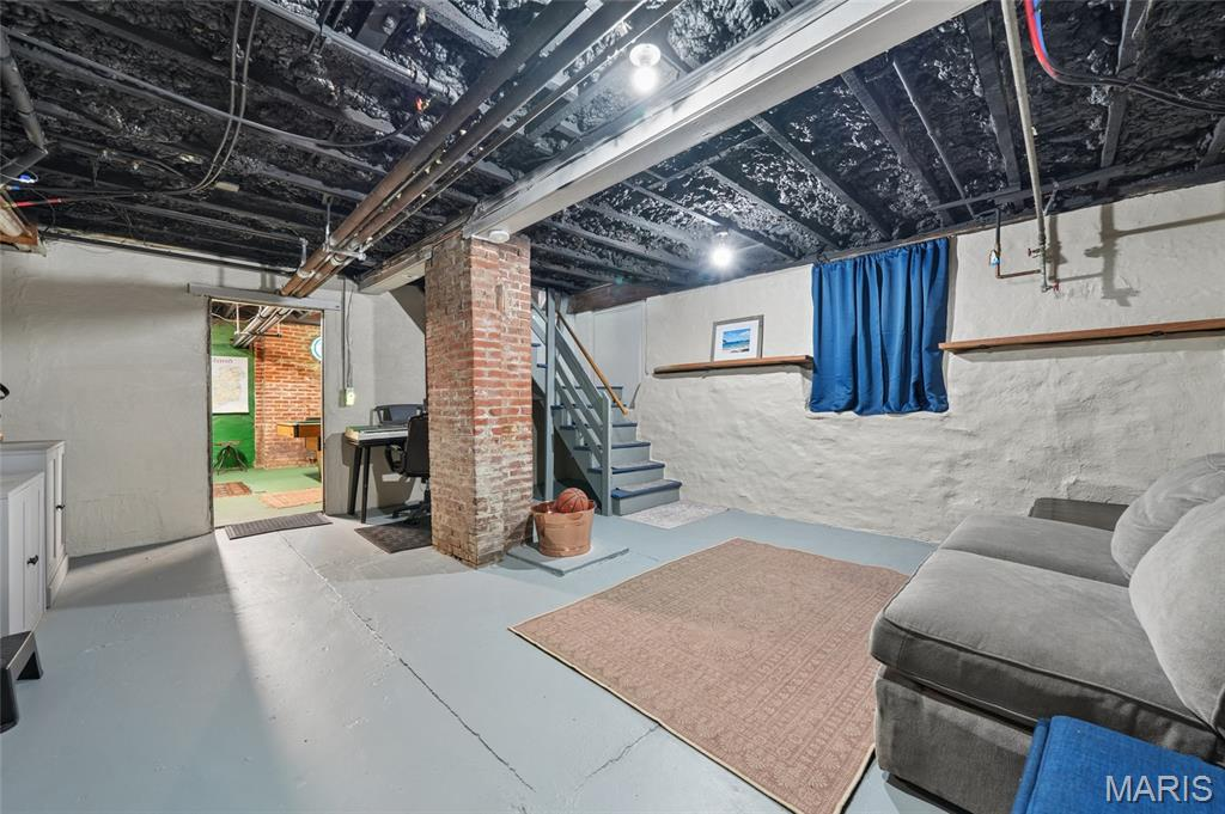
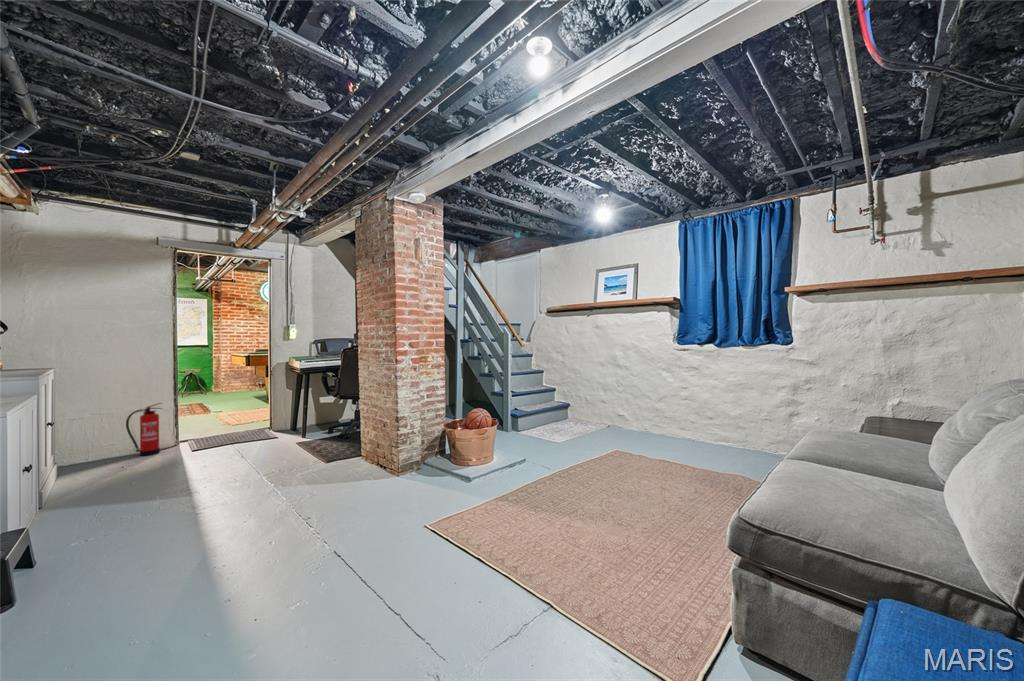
+ fire extinguisher (144, 429)
